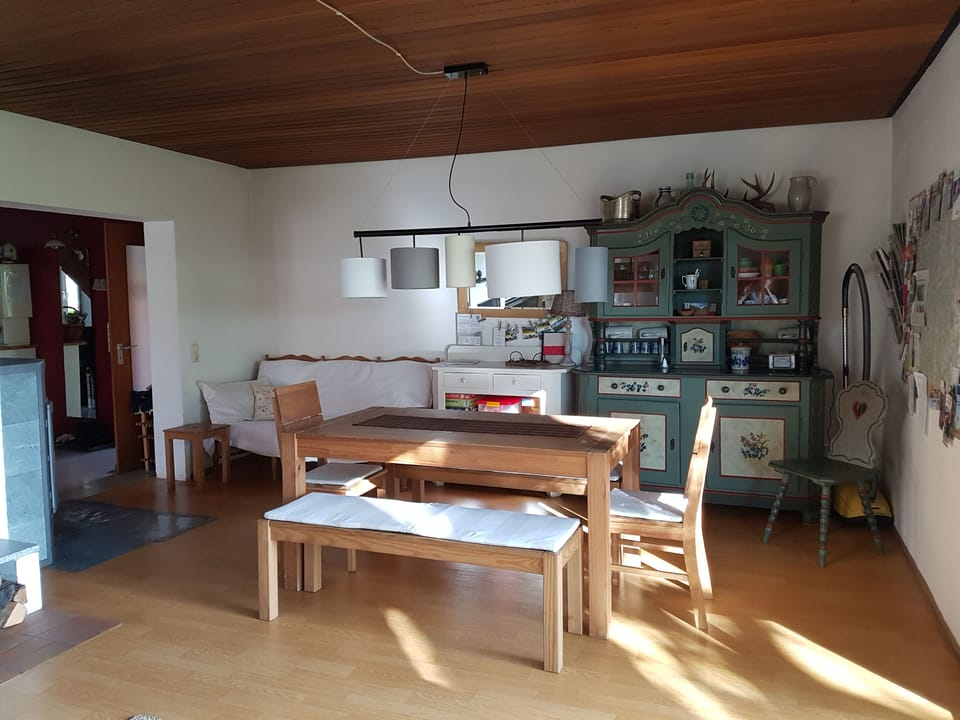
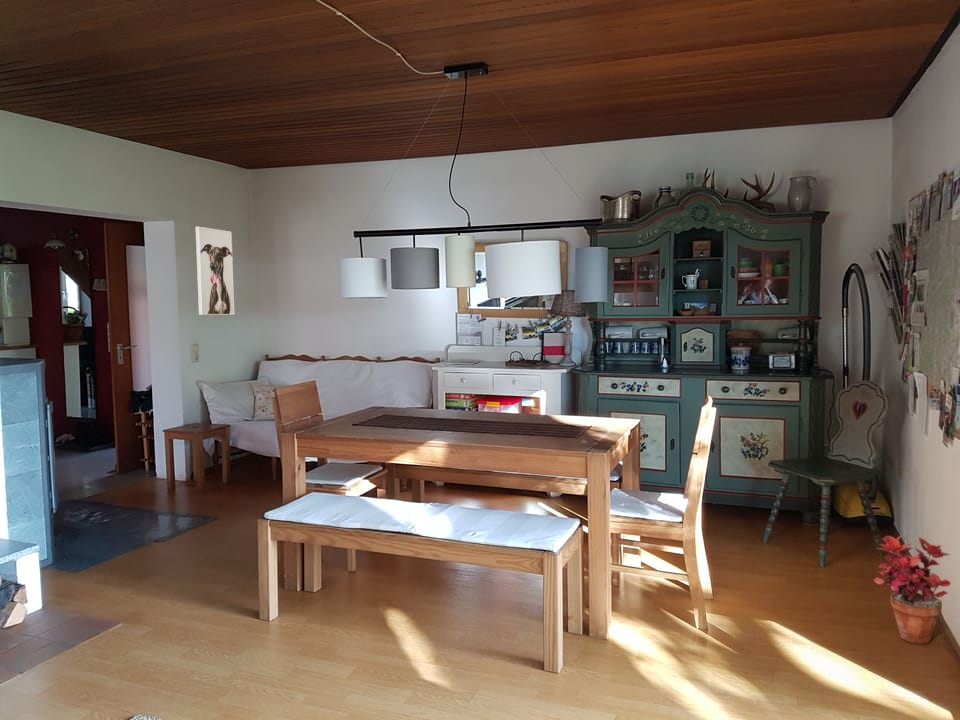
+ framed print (215, 272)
+ potted plant (912, 591)
